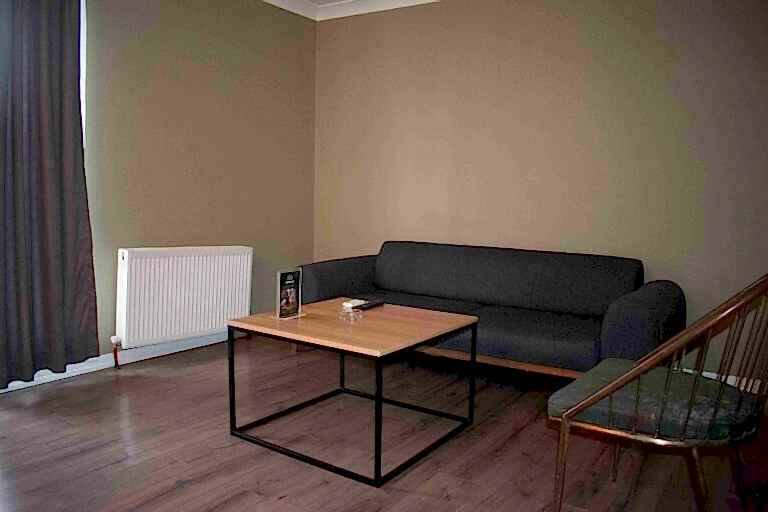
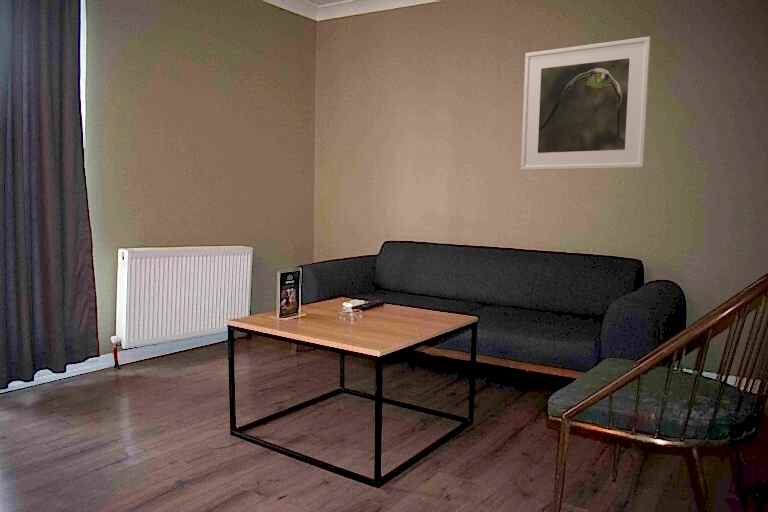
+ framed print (581, 107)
